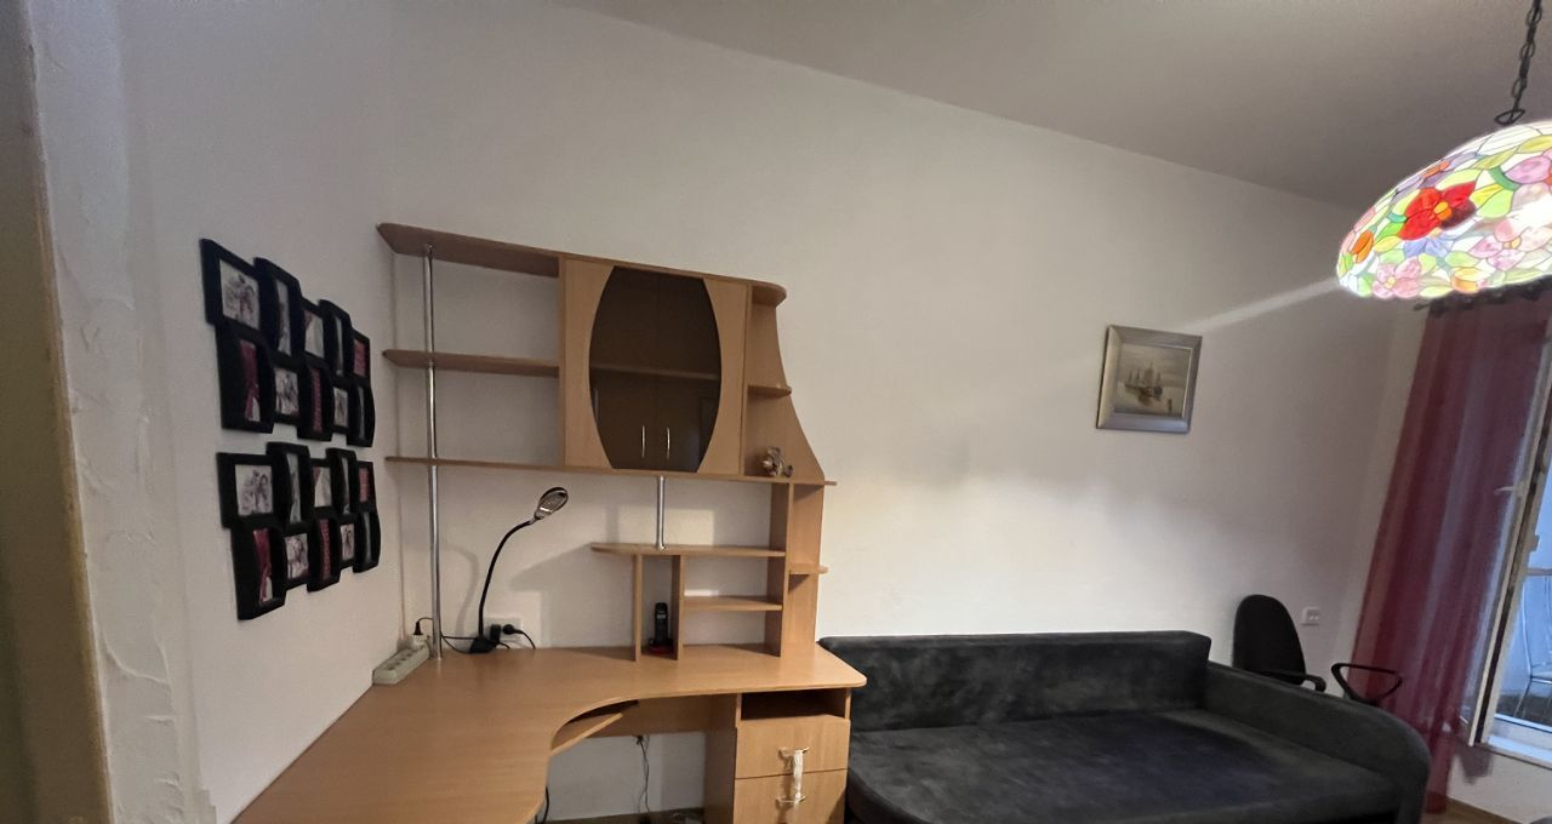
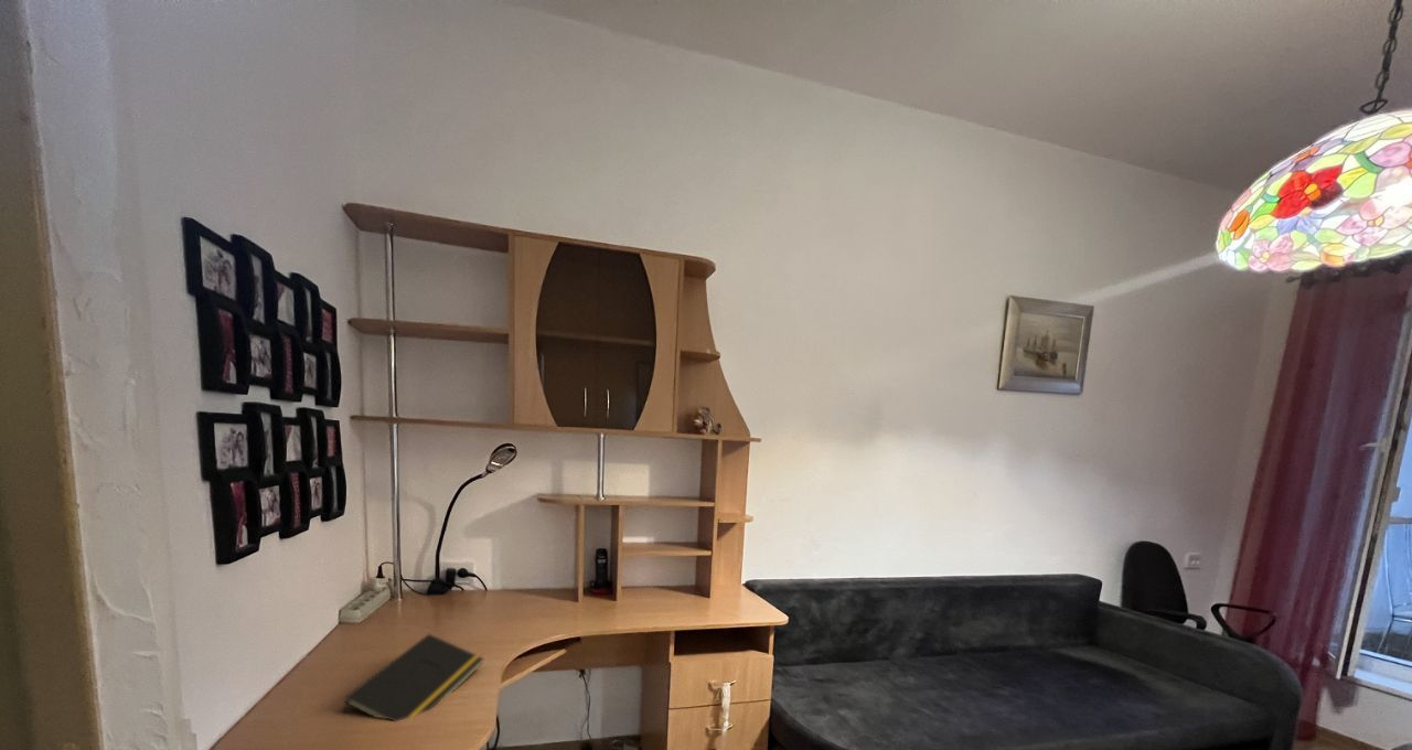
+ notepad (419, 678)
